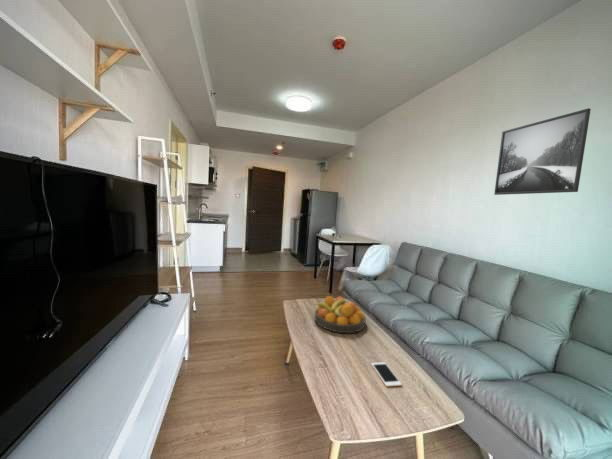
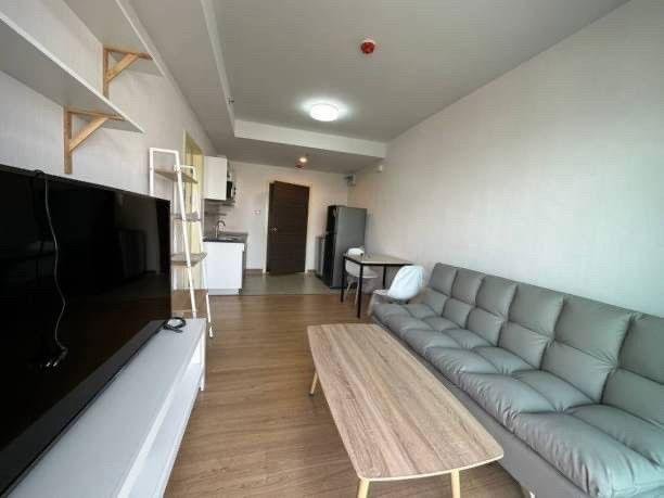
- cell phone (385, 373)
- fruit bowl (340, 310)
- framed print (535, 158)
